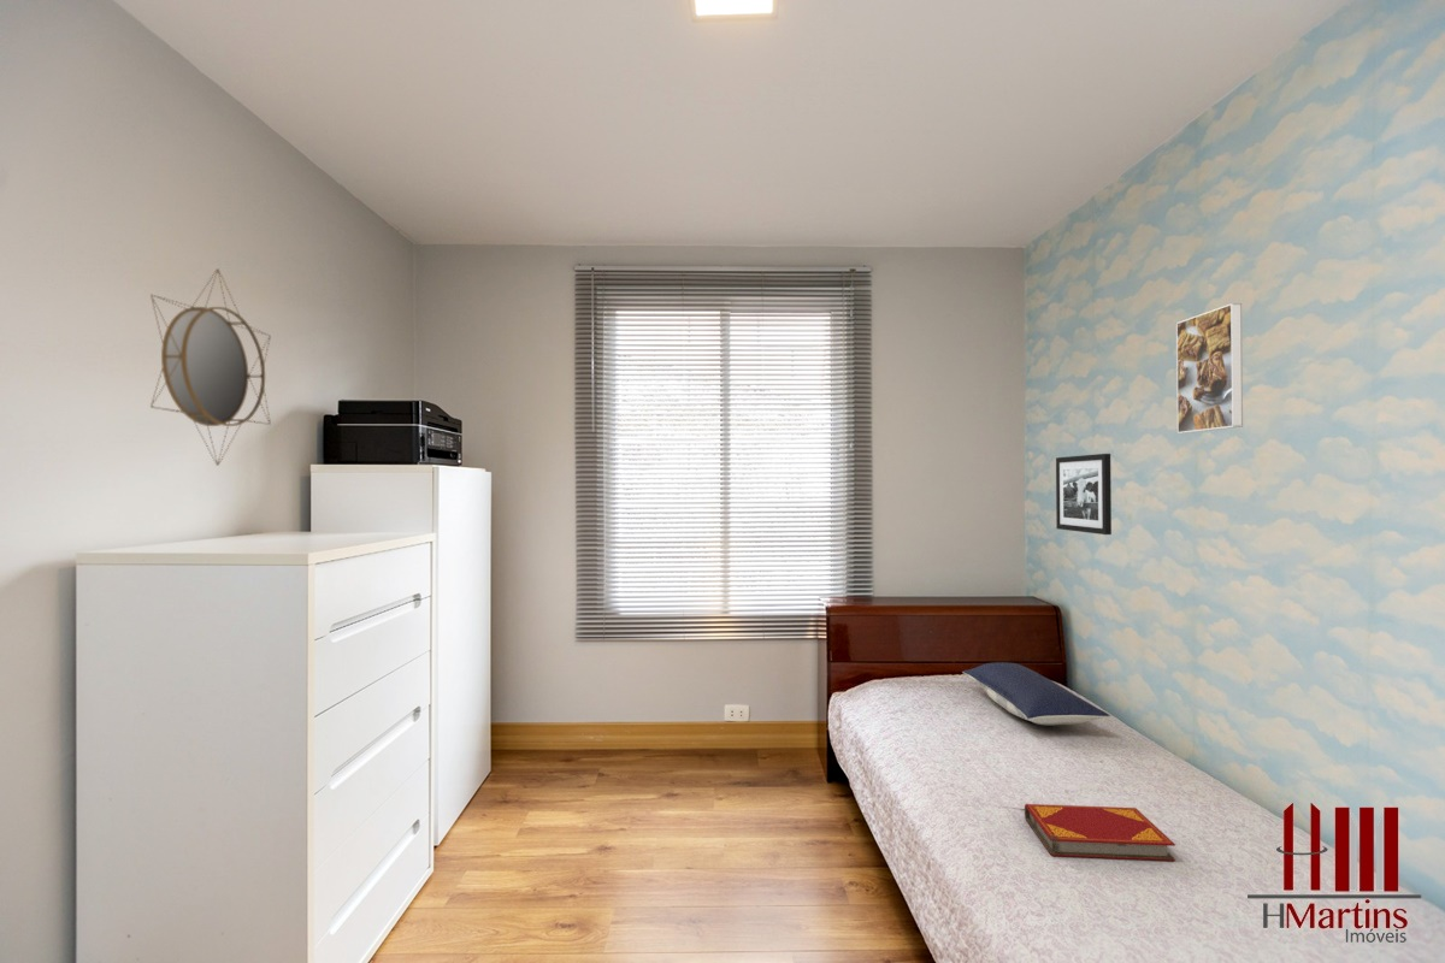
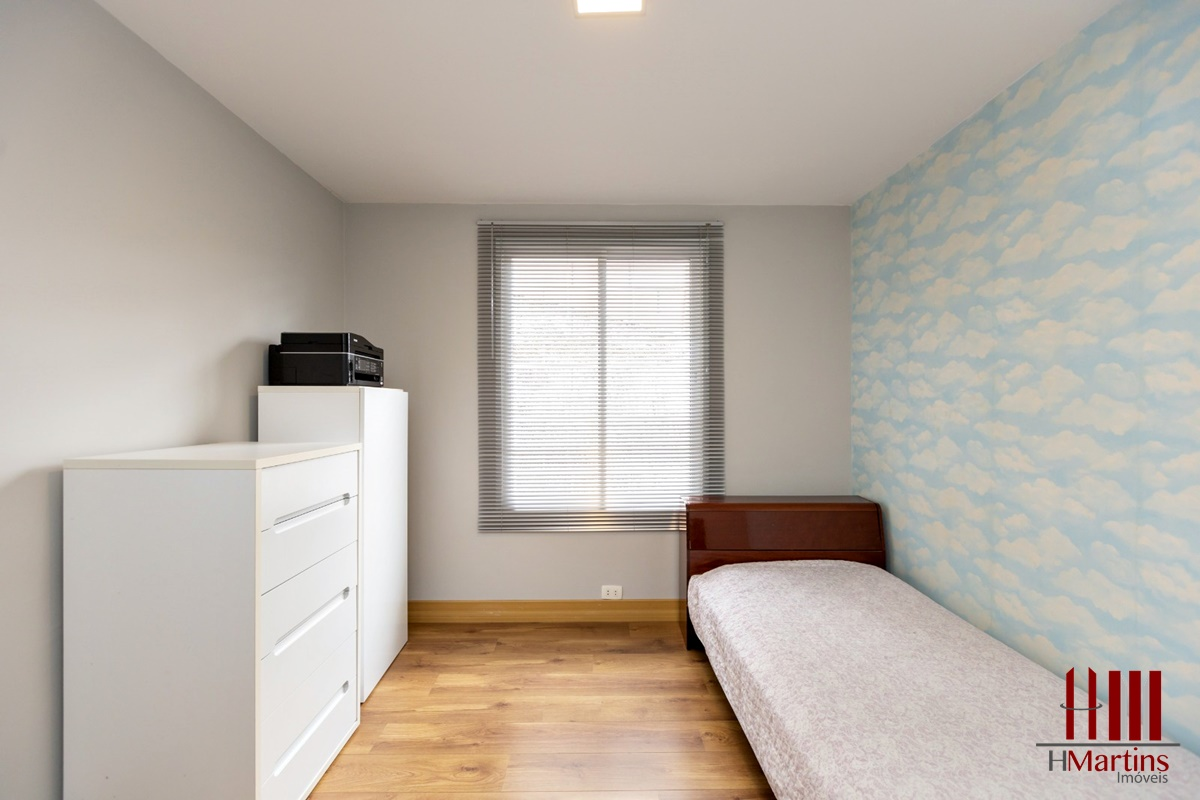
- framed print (1207, 371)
- pillow (1027, 691)
- home mirror (217, 366)
- hardback book (1095, 829)
- picture frame (1081, 494)
